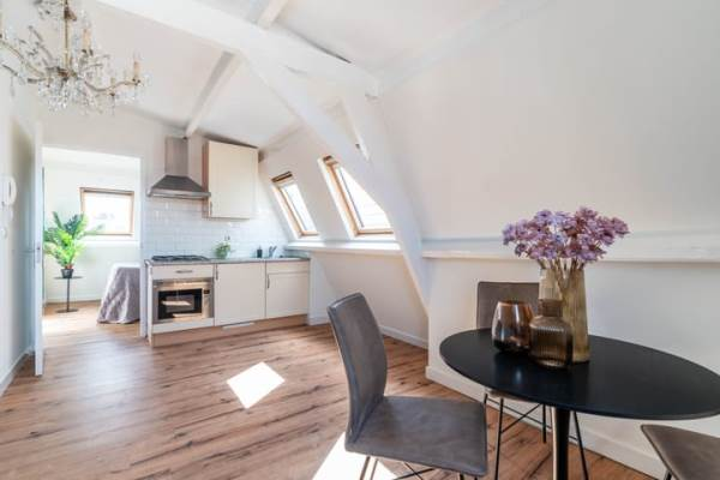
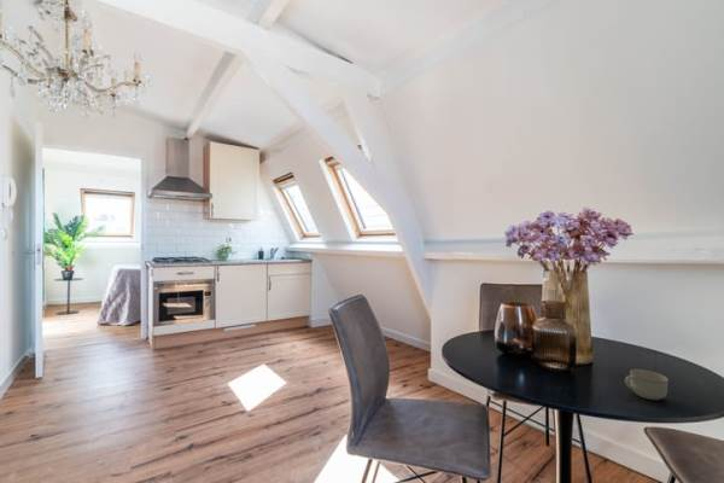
+ cup (643, 385)
